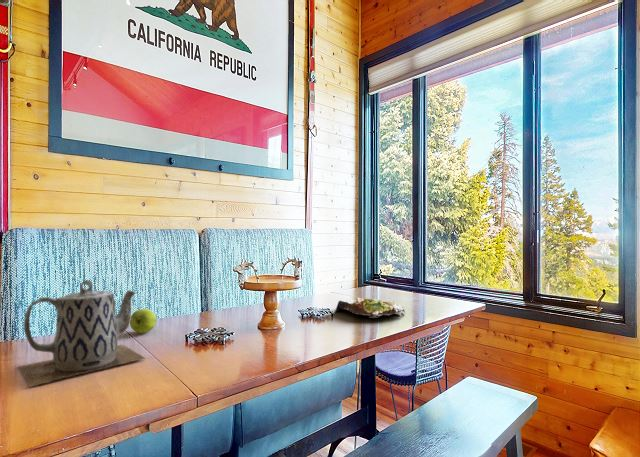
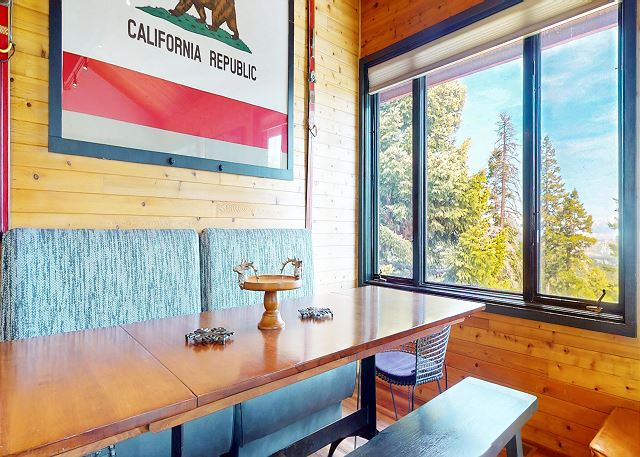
- salad plate (371, 305)
- teapot (83, 321)
- apple (143, 320)
